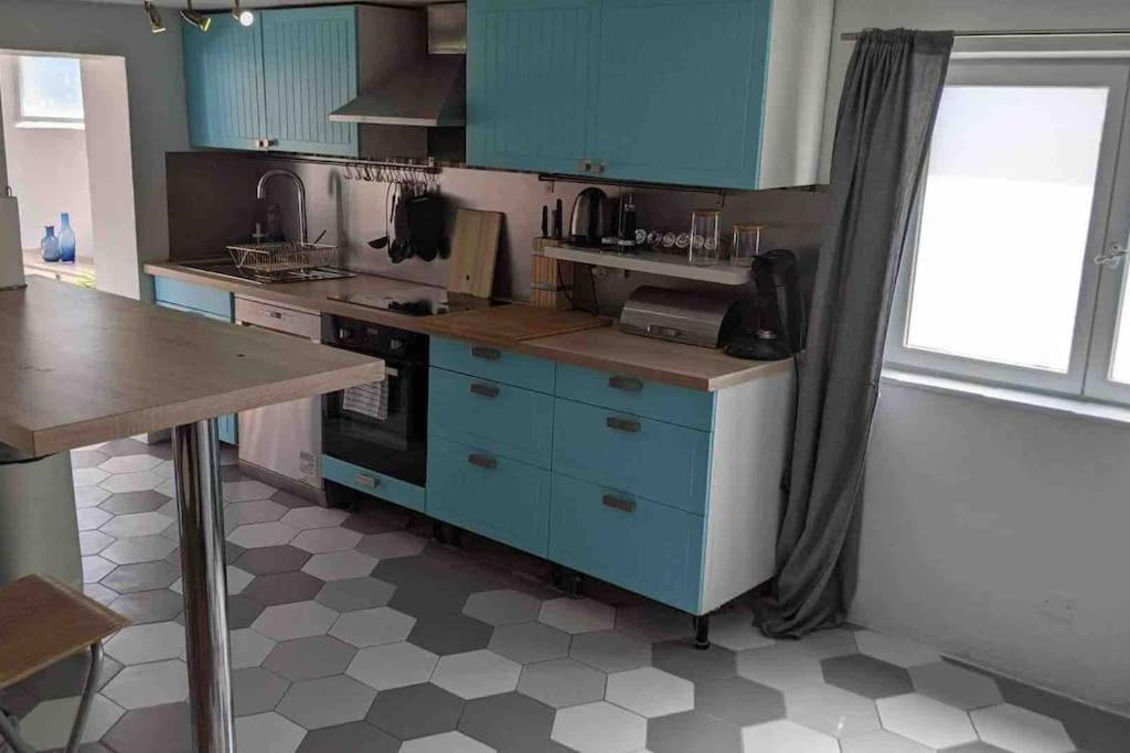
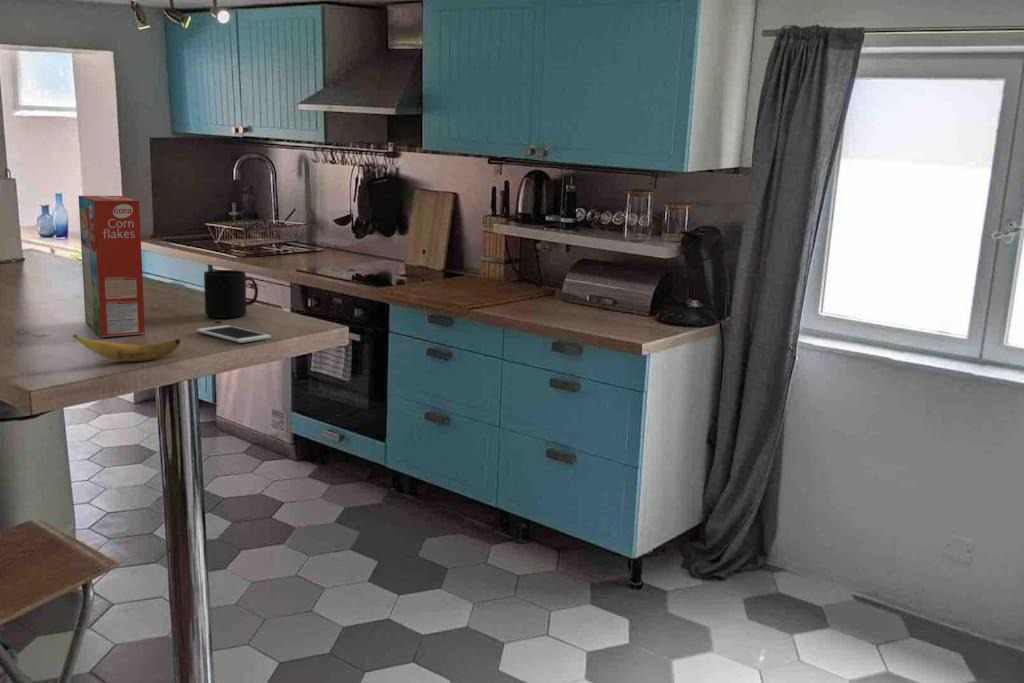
+ cereal box (111, 263)
+ mug (231, 293)
+ cell phone (233, 333)
+ banana (128, 345)
